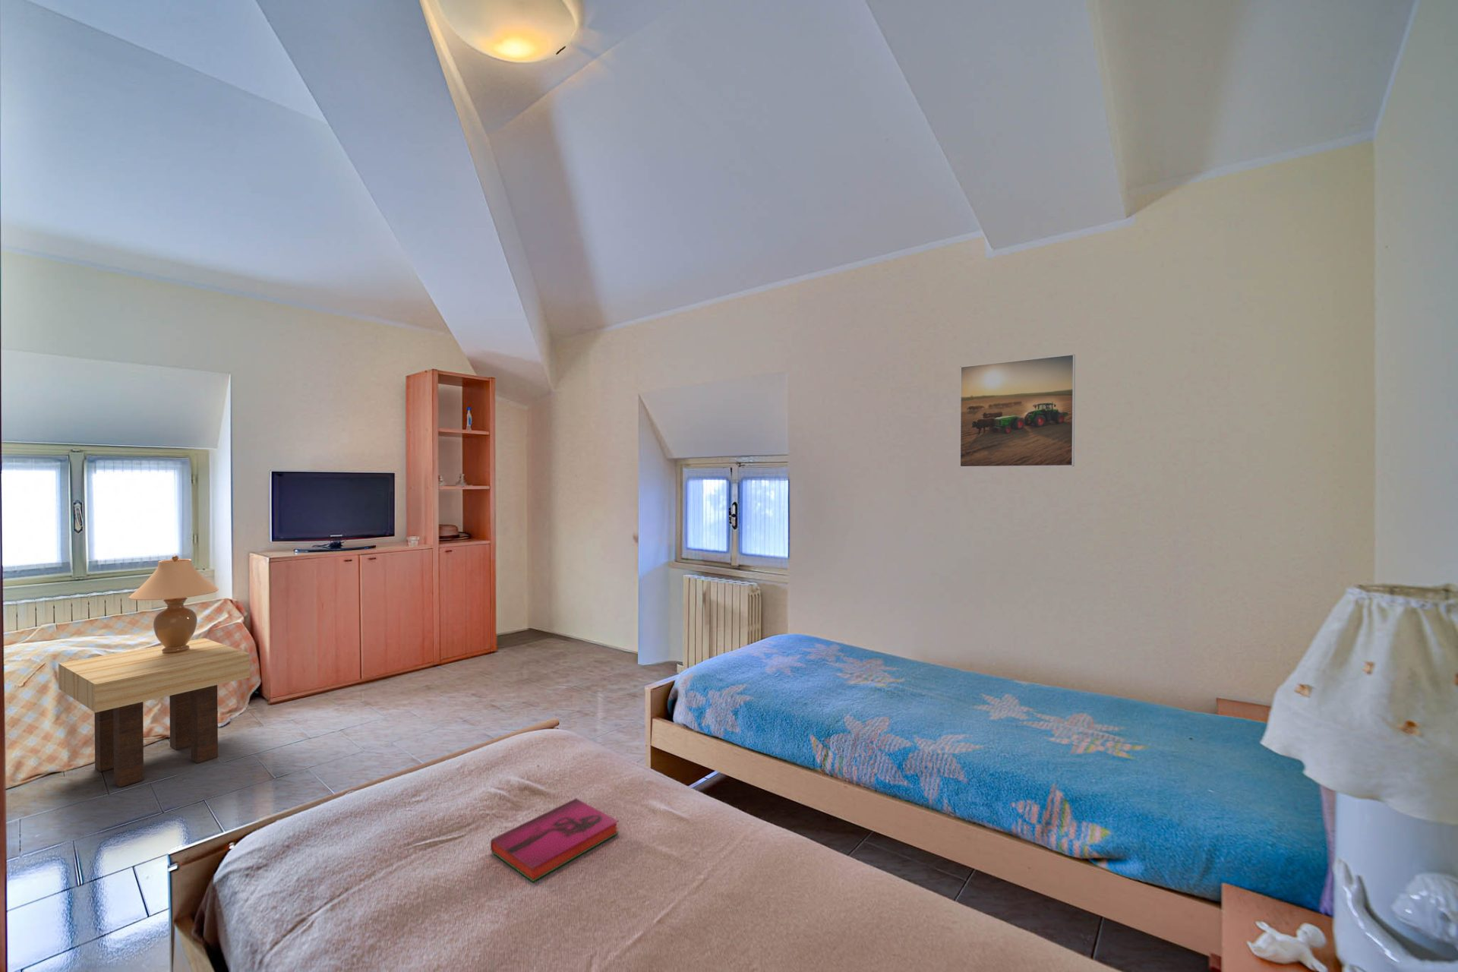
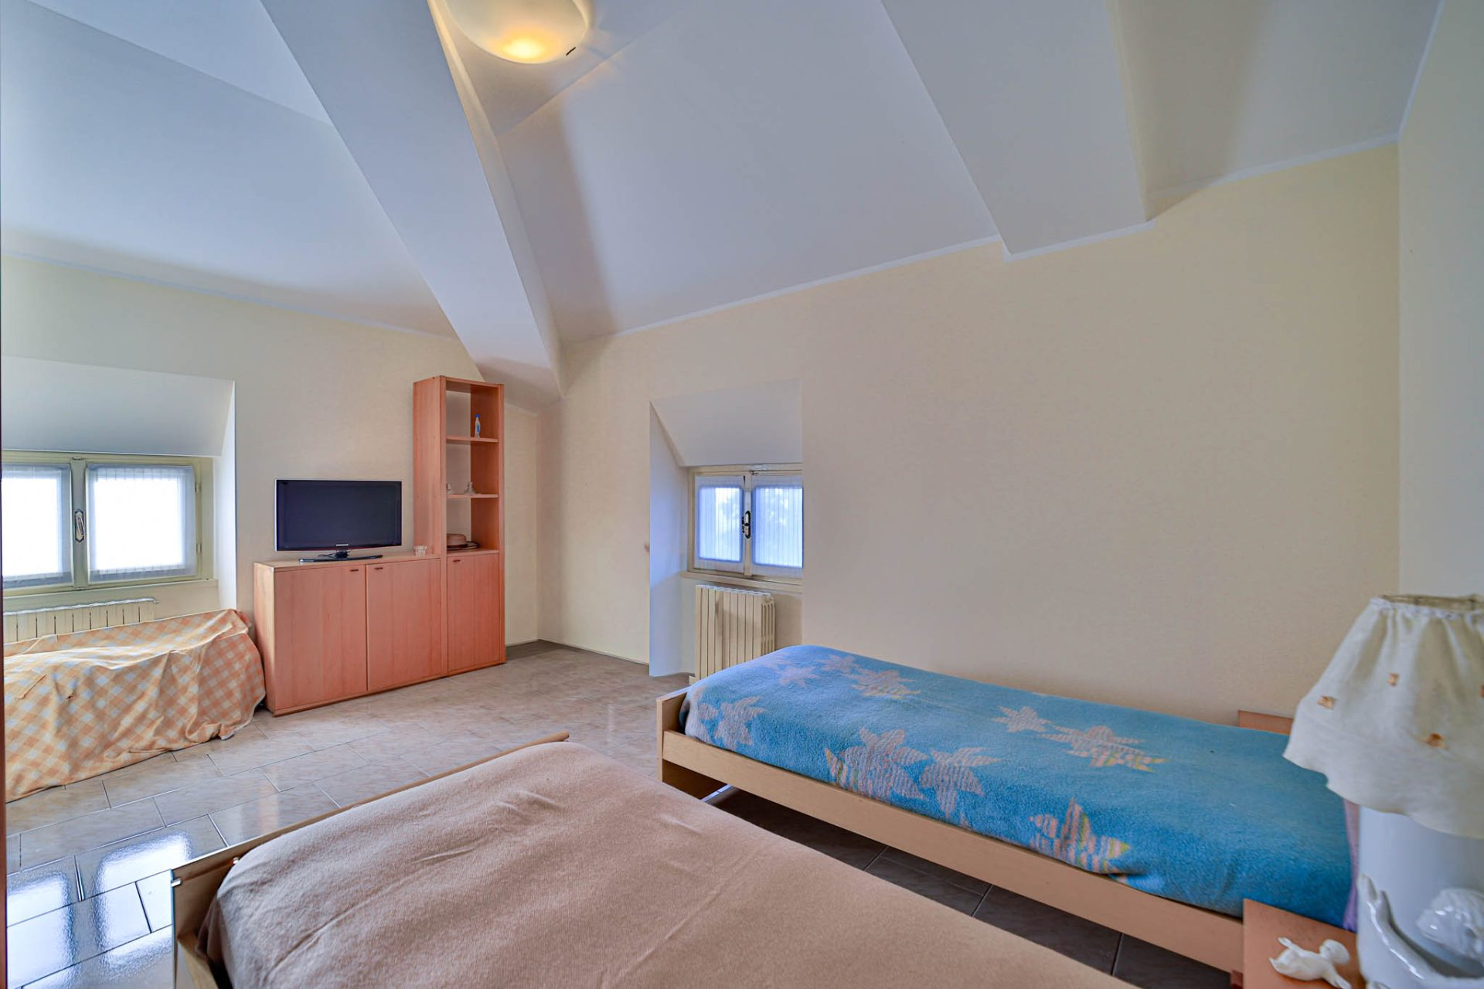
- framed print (1014, 414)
- hardback book (555, 835)
- side table (154, 699)
- table lamp (175, 603)
